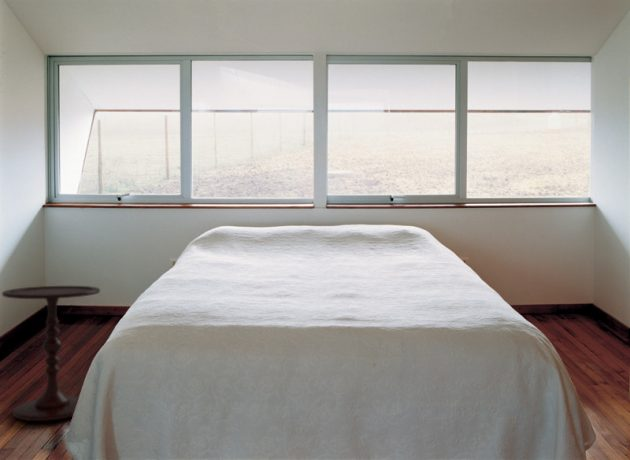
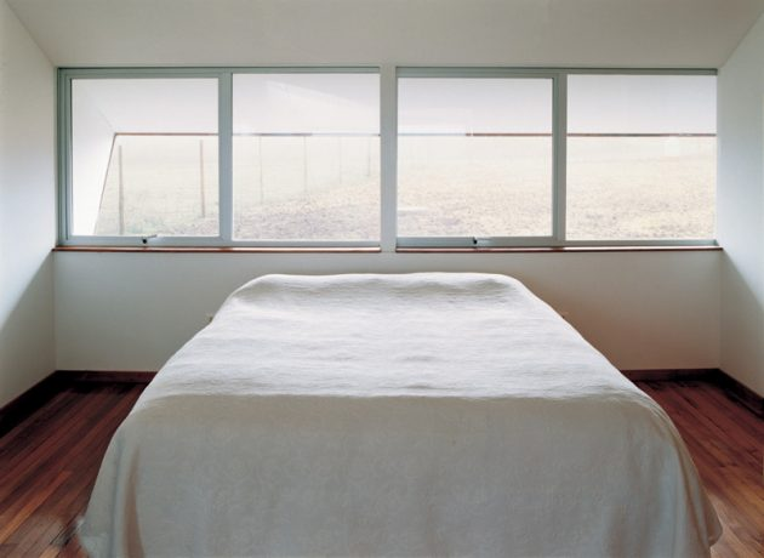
- side table (52, 350)
